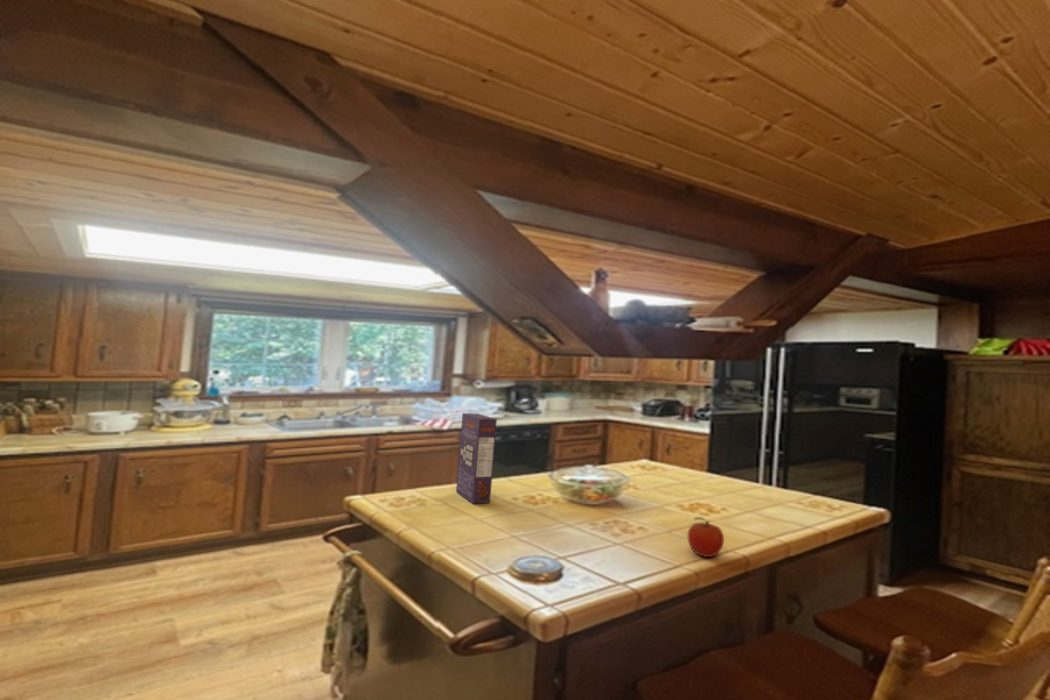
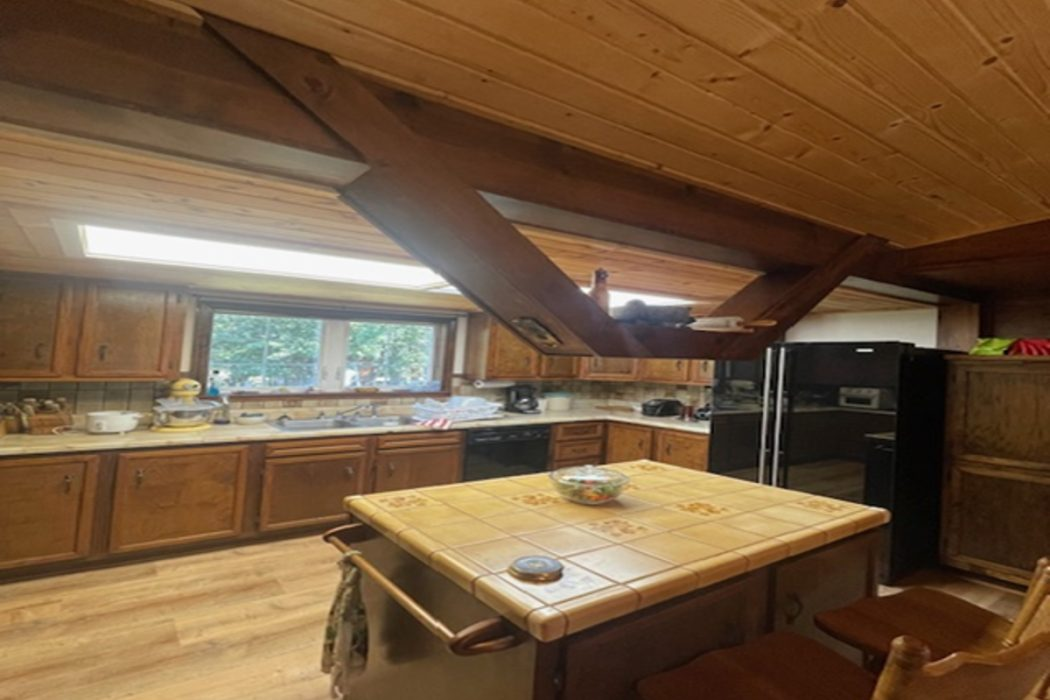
- fruit (705, 536)
- cereal box (475, 456)
